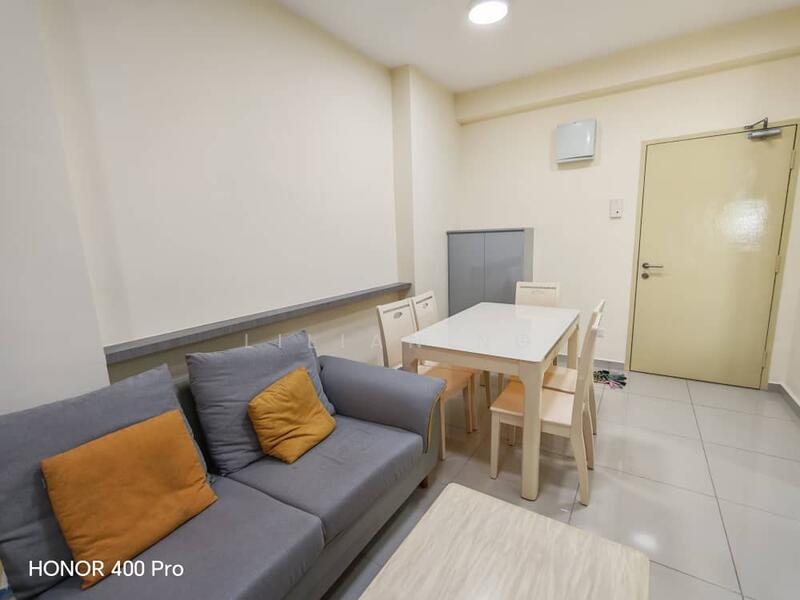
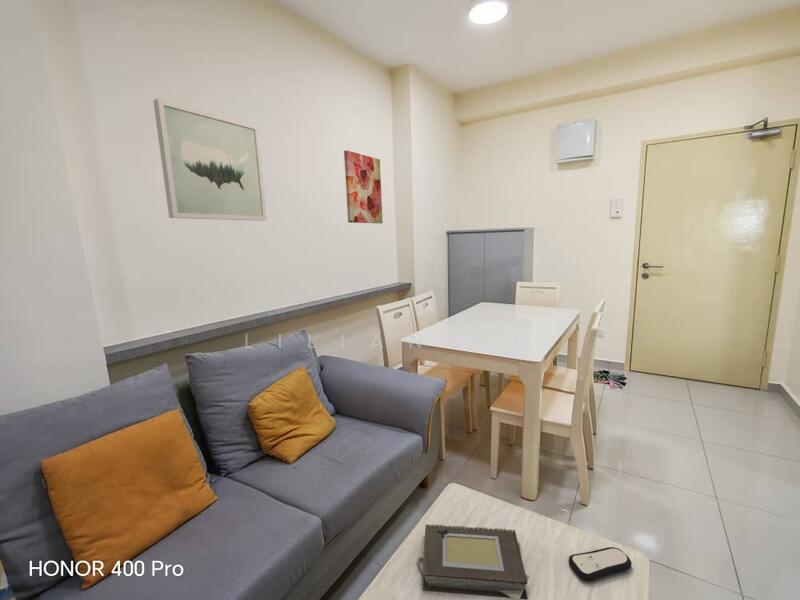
+ book (470, 560)
+ remote control (600, 562)
+ wall art (364, 189)
+ wall art (217, 168)
